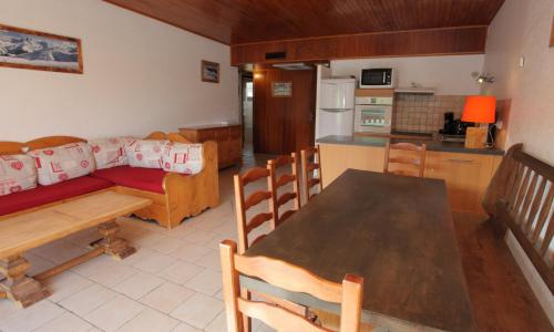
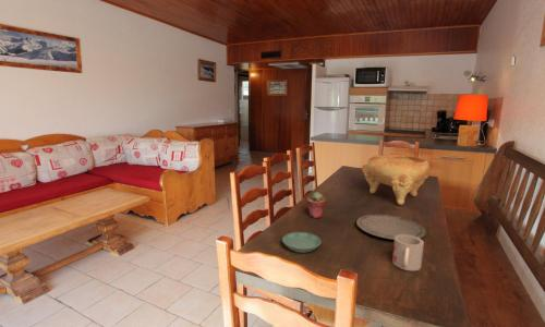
+ decorative bowl (395, 177)
+ saucer (301, 242)
+ plate (389, 227)
+ mug (407, 253)
+ potted succulent (316, 204)
